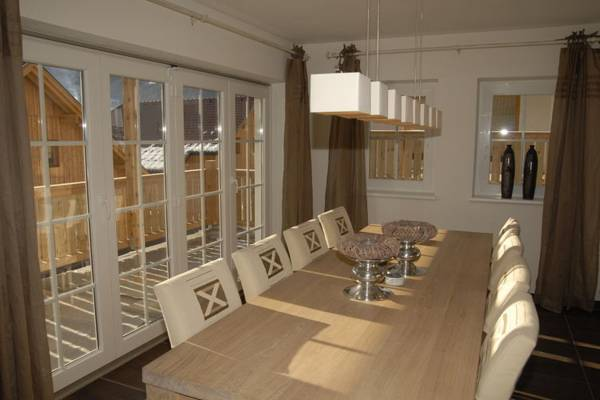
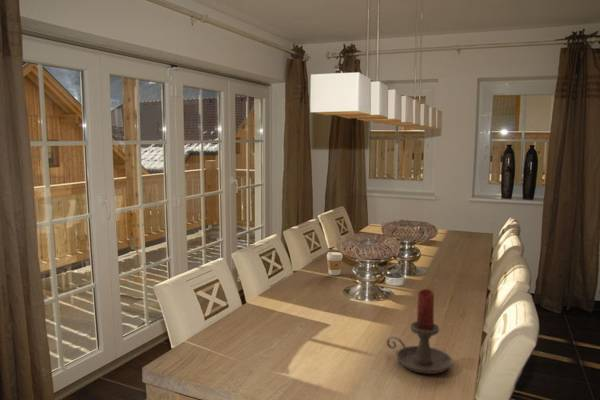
+ candle holder (417, 325)
+ coffee cup (334, 263)
